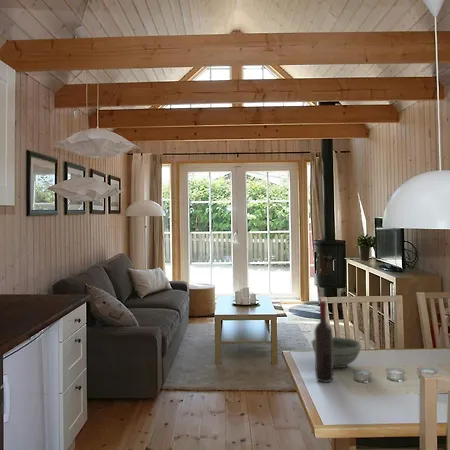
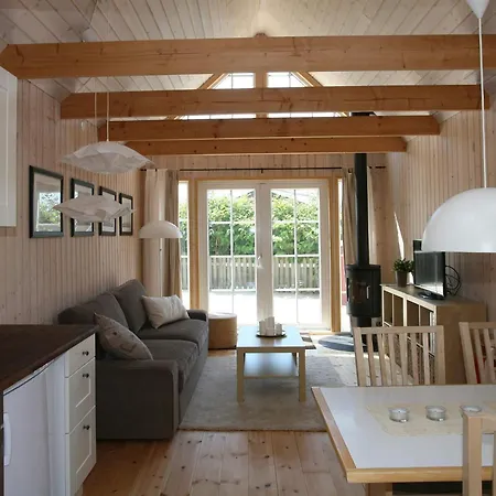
- wine bottle (323, 340)
- bowl (336, 353)
